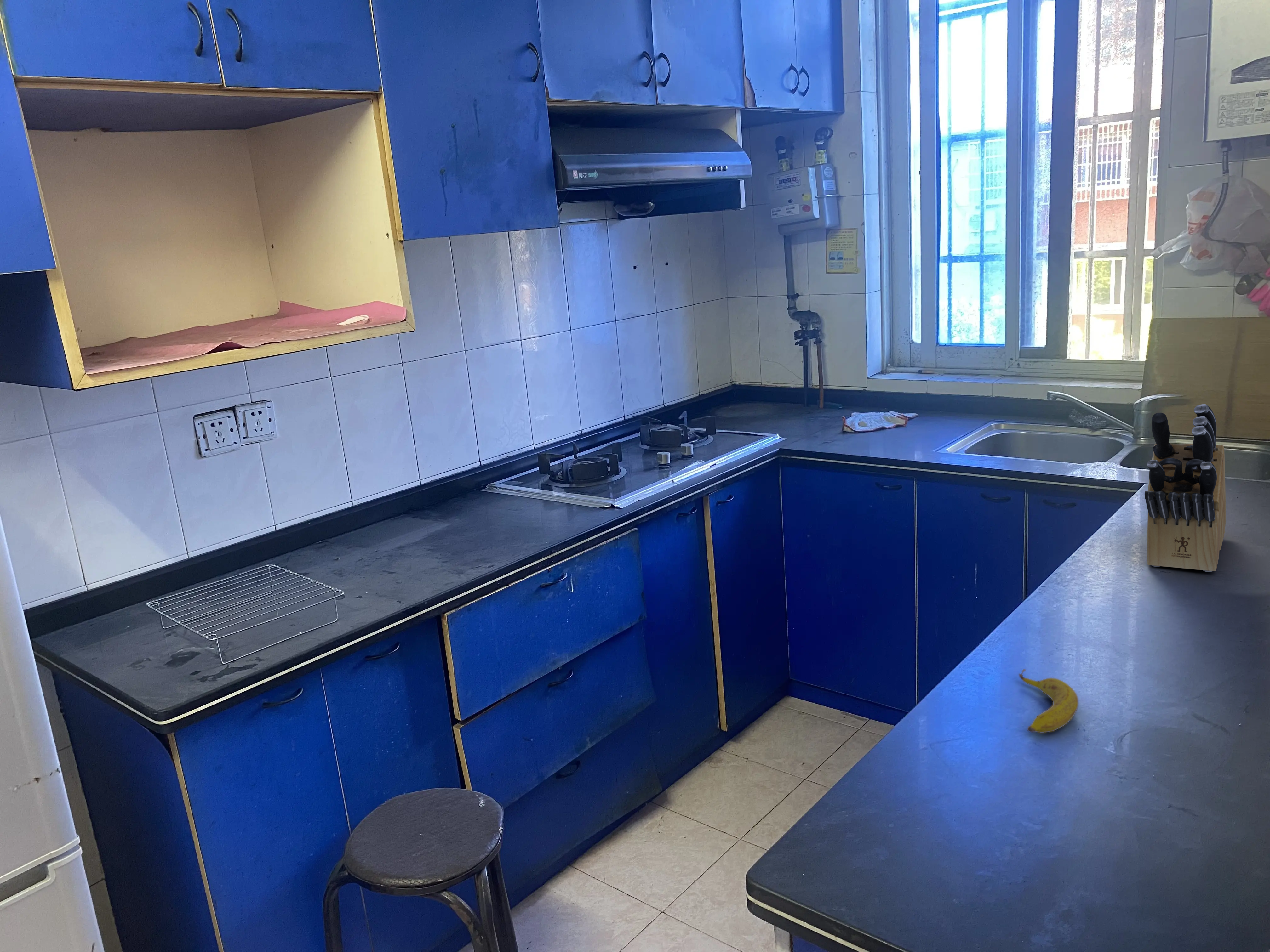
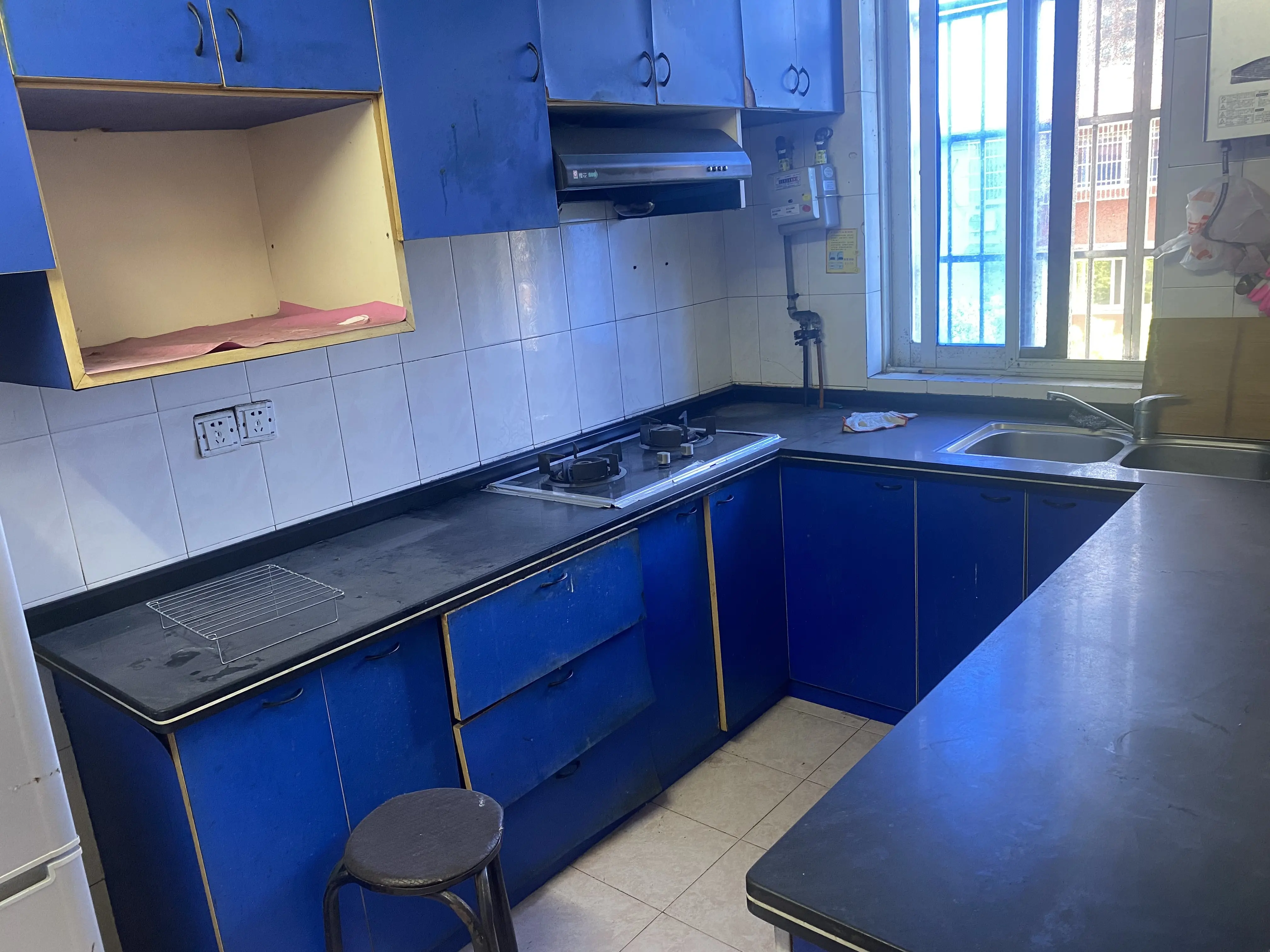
- knife block (1188, 476)
- banana (1045, 694)
